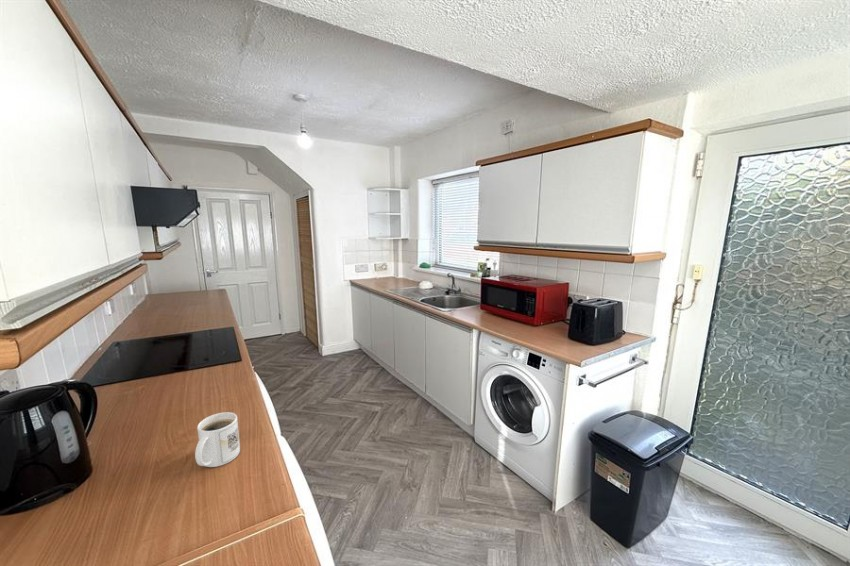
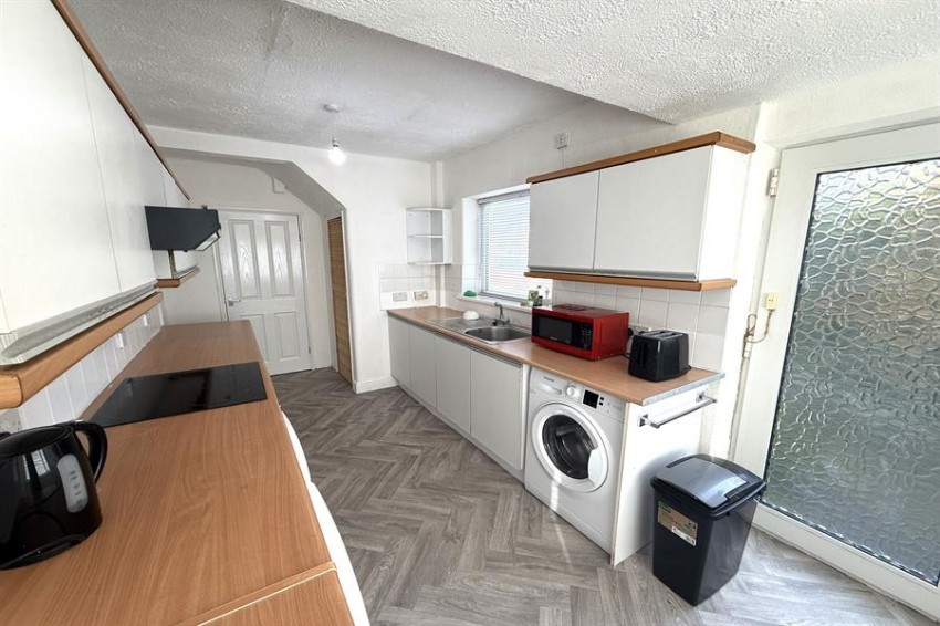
- mug (215, 440)
